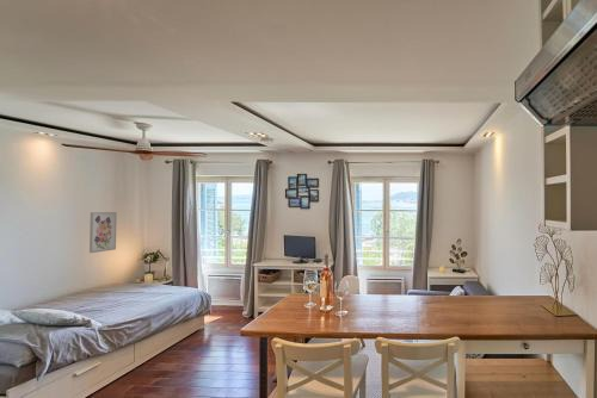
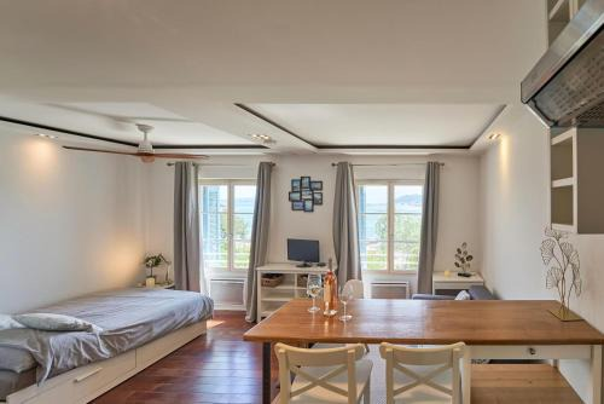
- wall art (103, 231)
